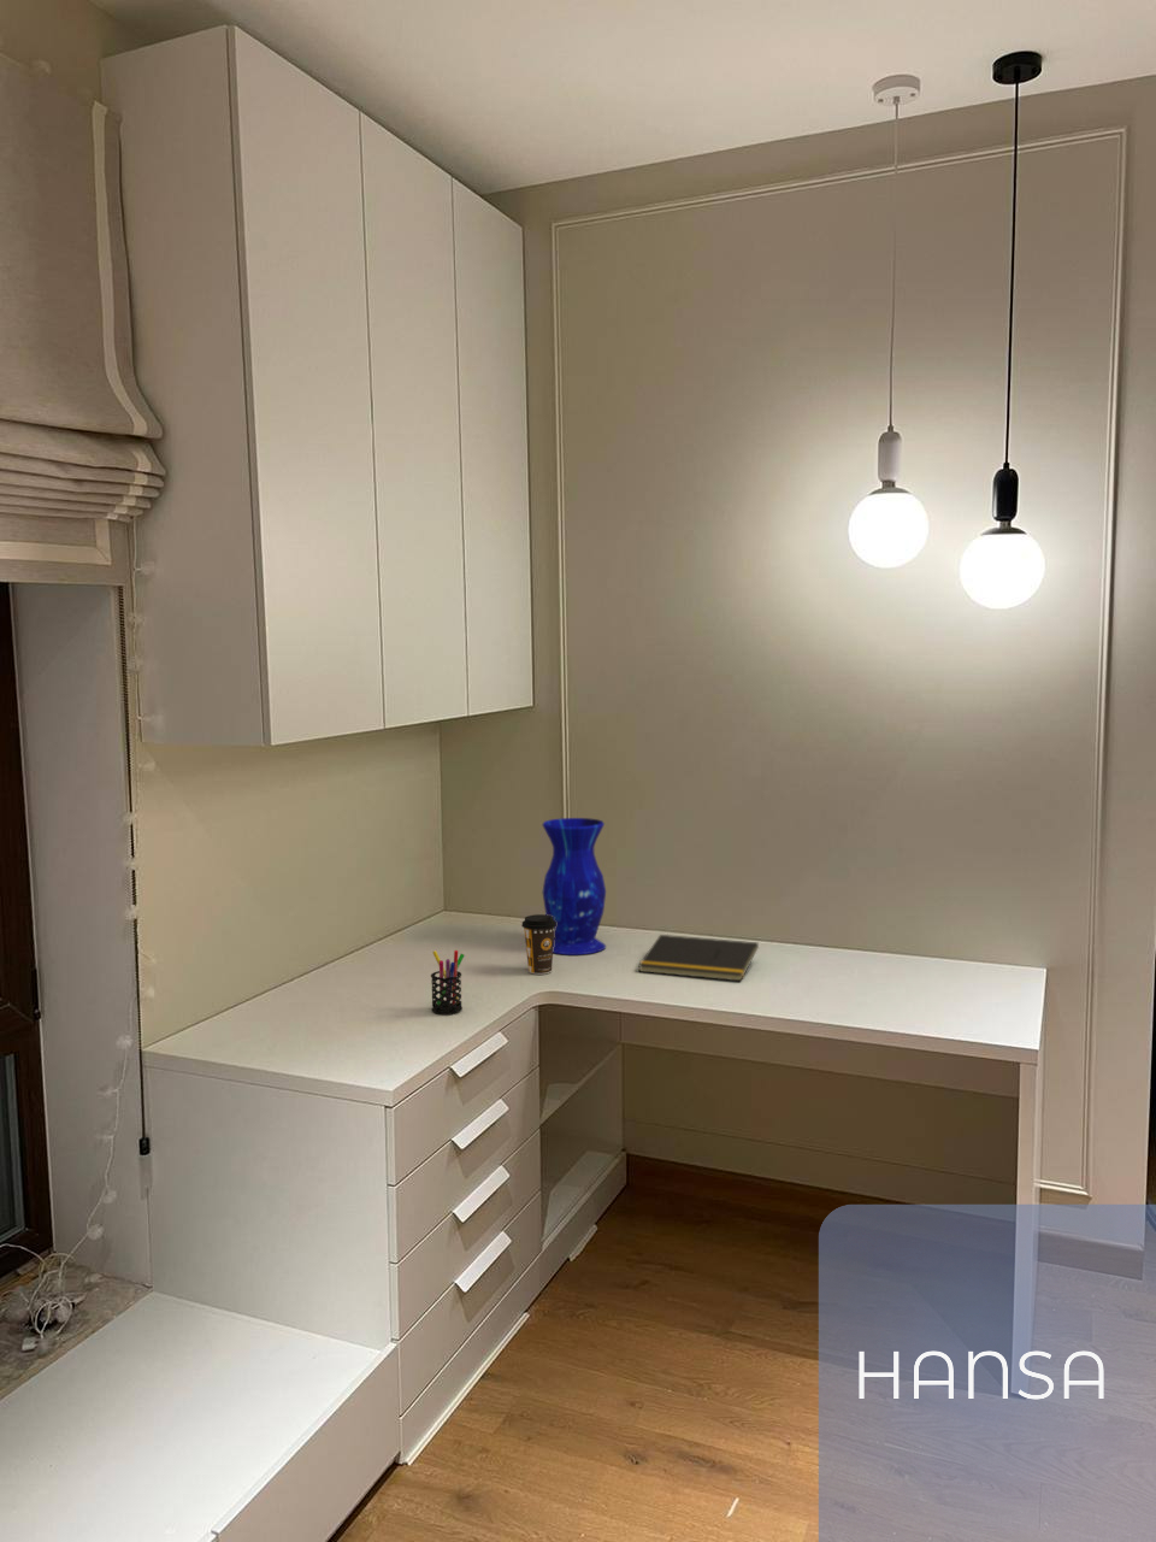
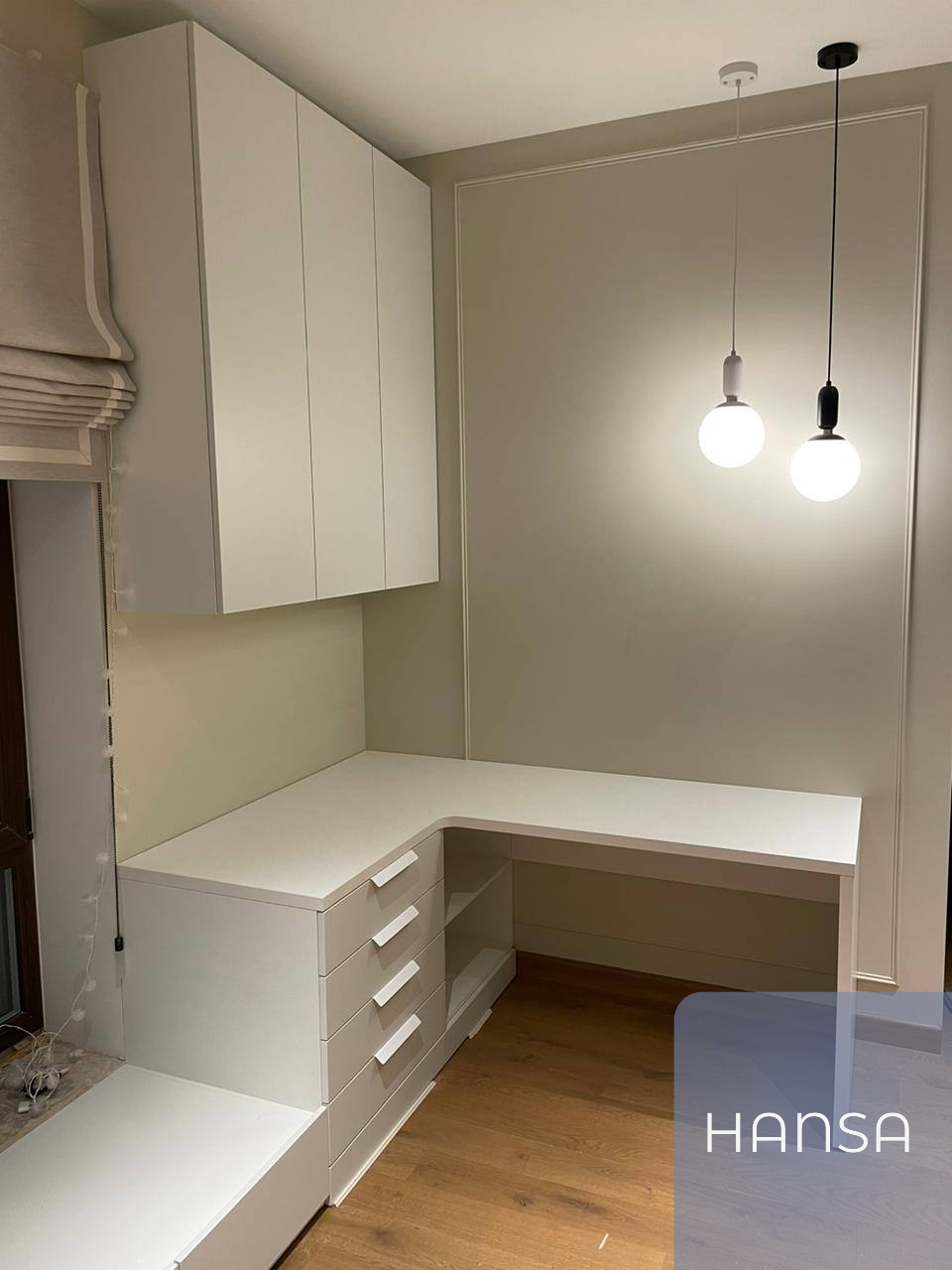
- notepad (698, 957)
- pen holder (449, 979)
- coffee cup (539, 945)
- vase (573, 884)
